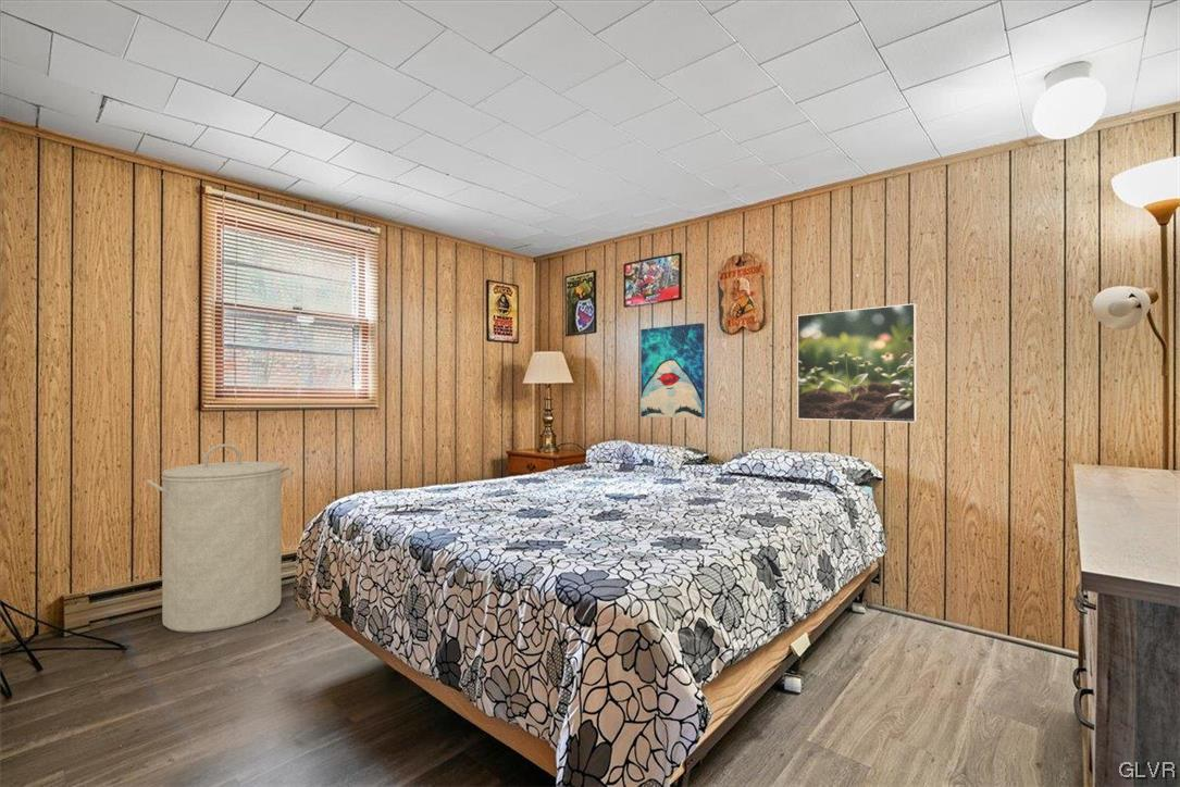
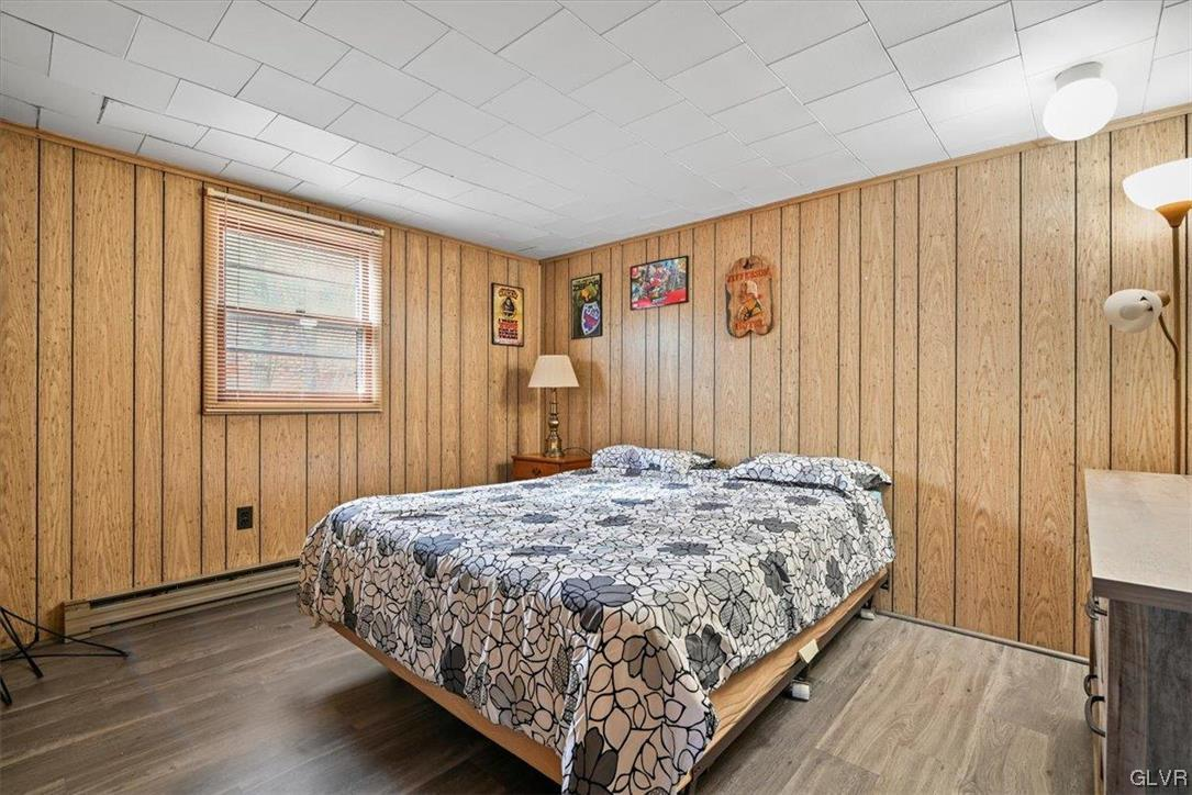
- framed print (853, 365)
- laundry hamper (224, 527)
- wall art (671, 372)
